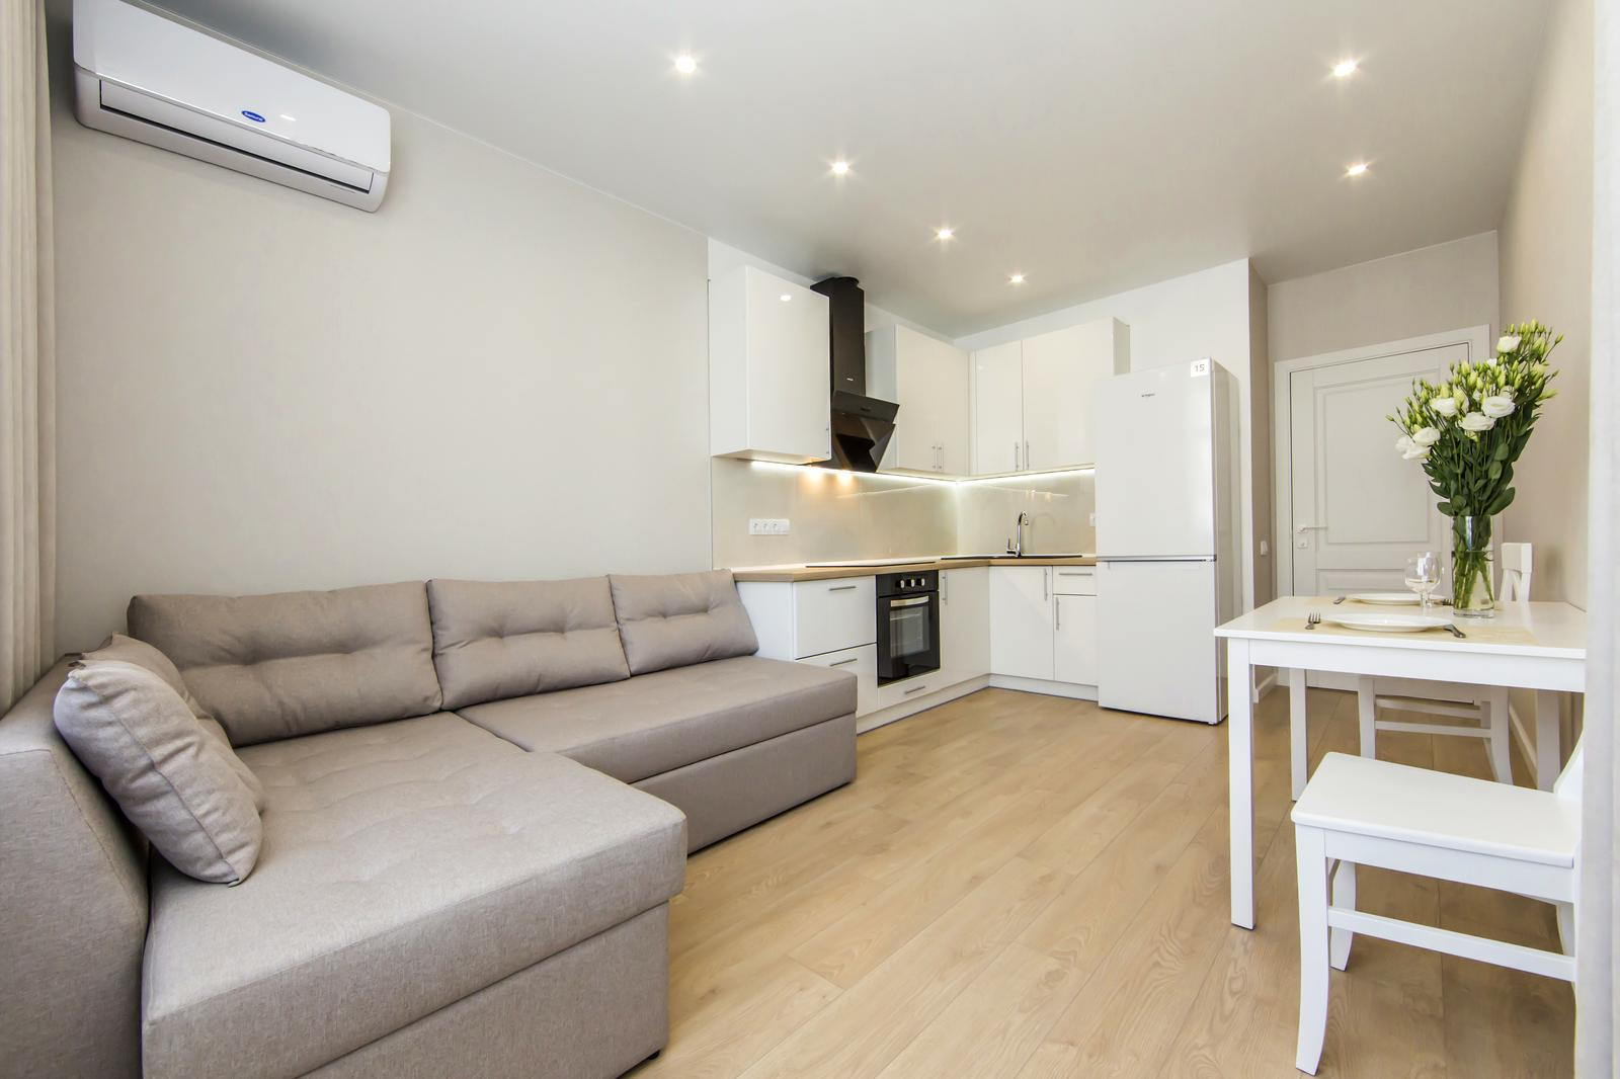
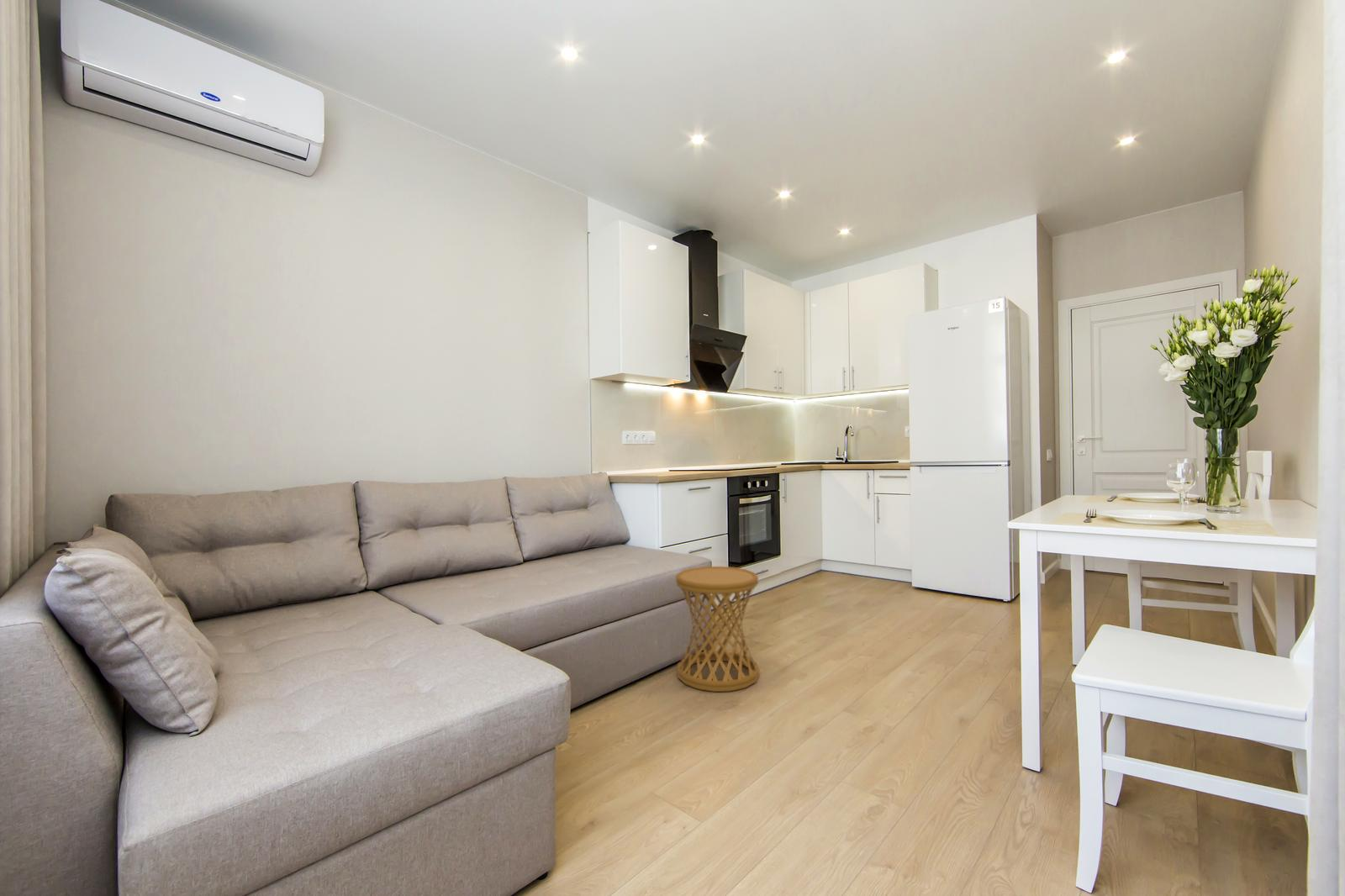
+ side table (717, 625)
